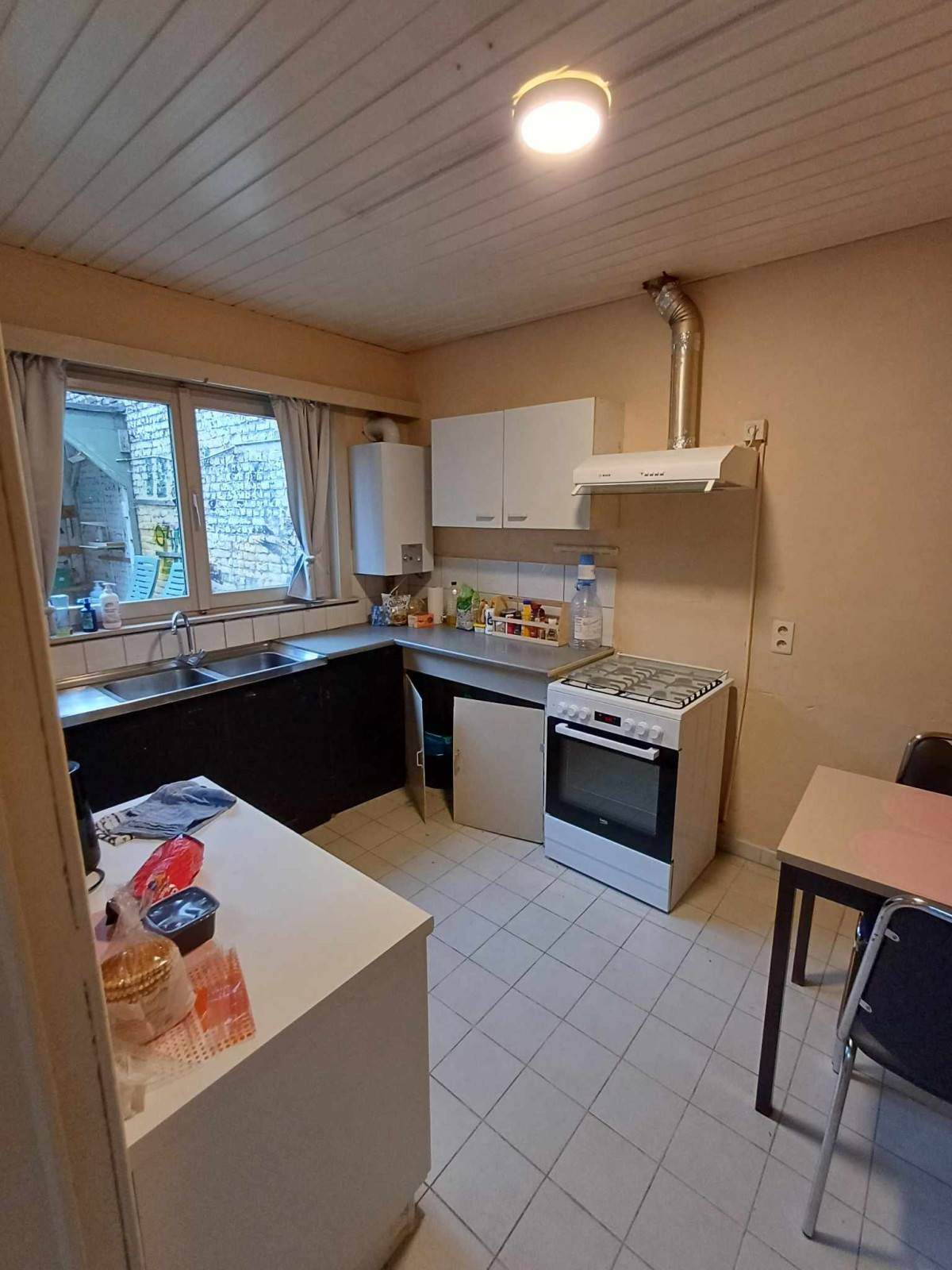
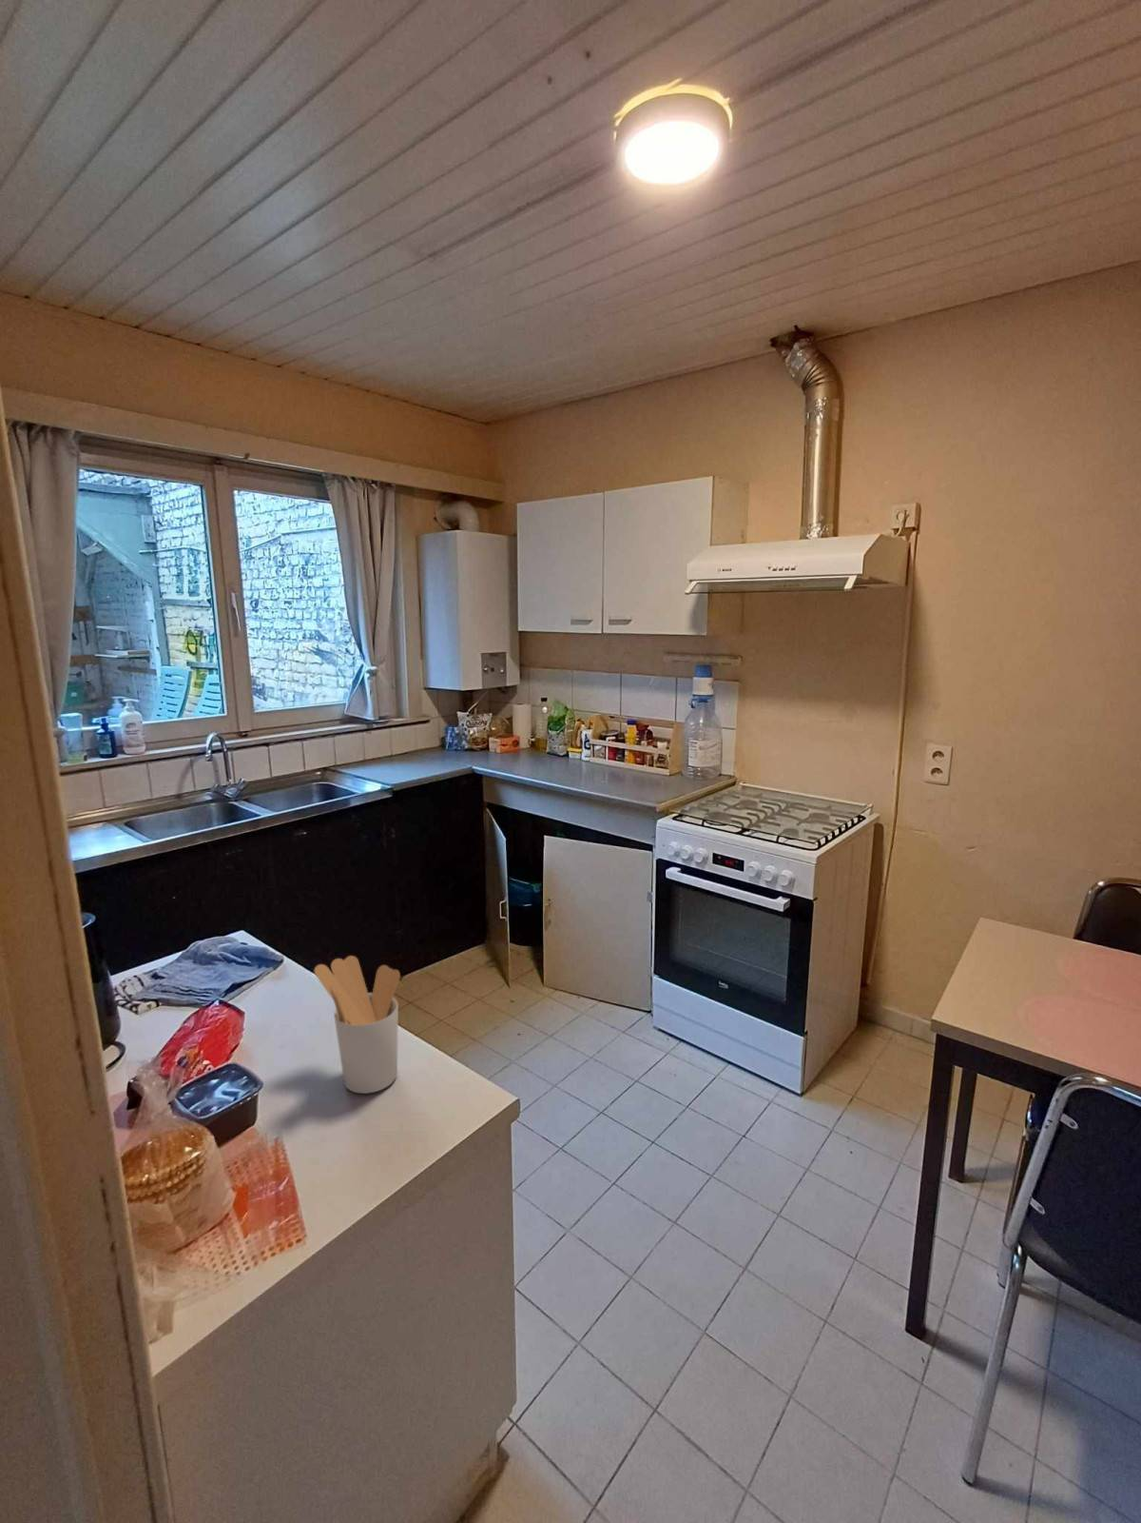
+ utensil holder (357, 1019)
